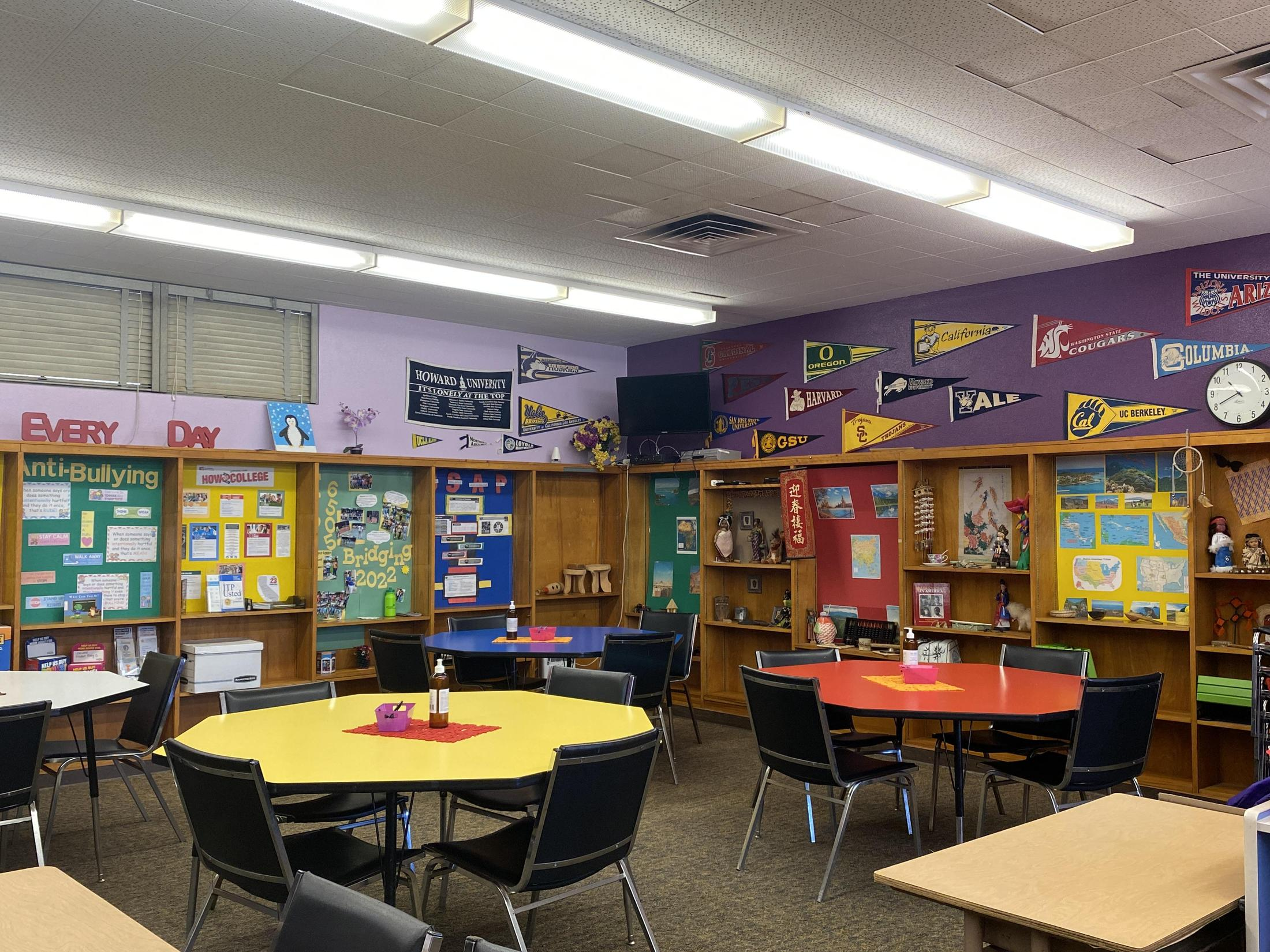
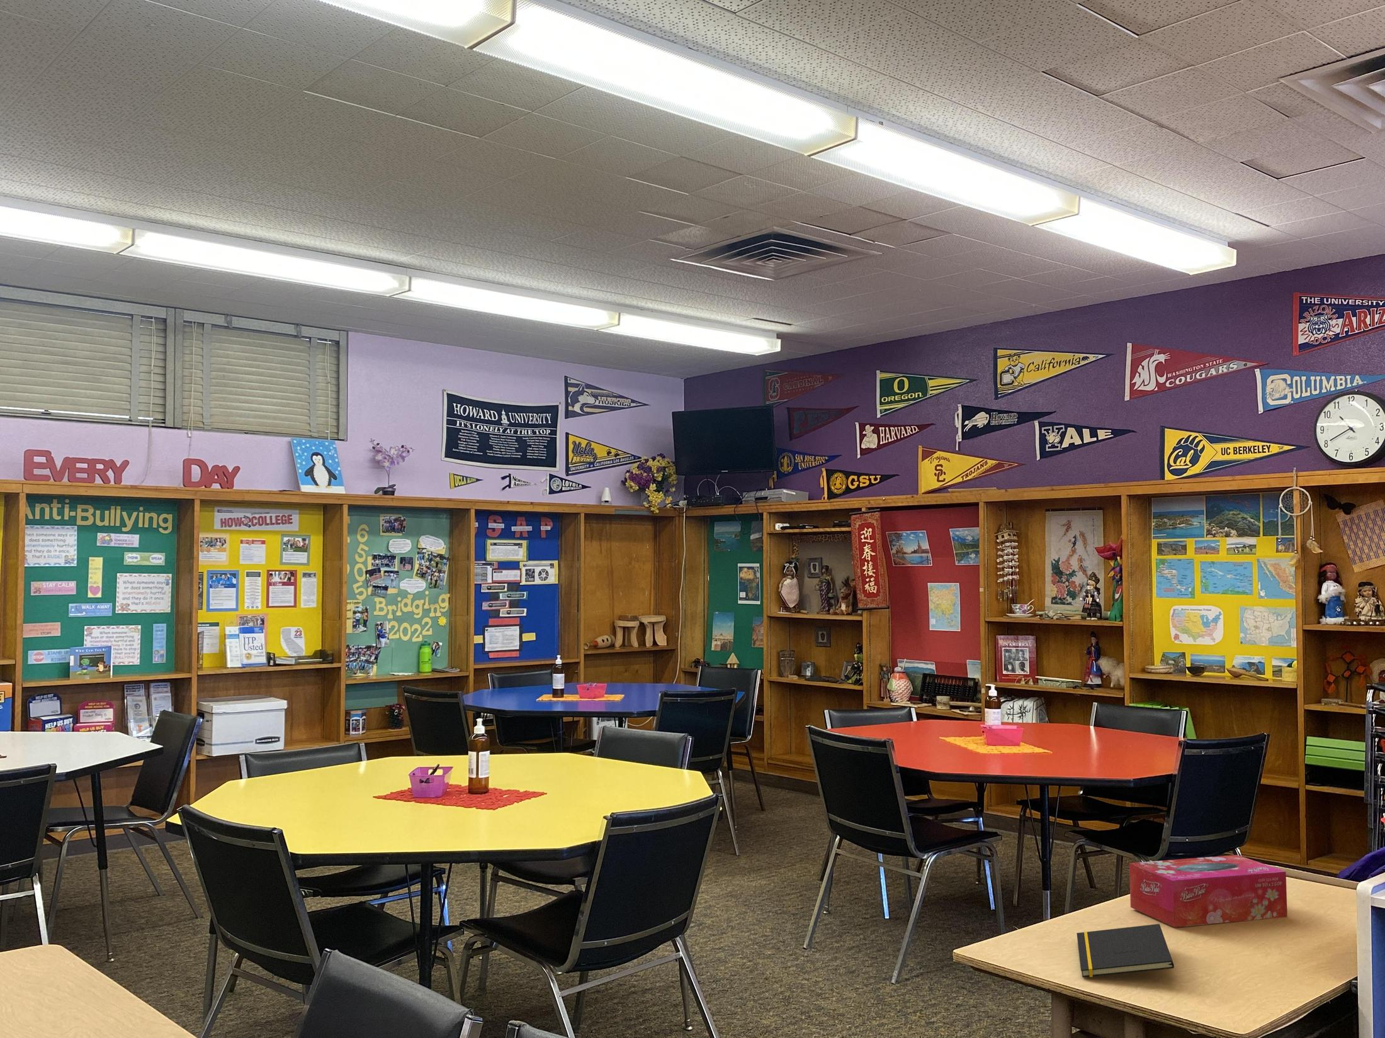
+ tissue box (1207, 890)
+ notepad (1122, 950)
